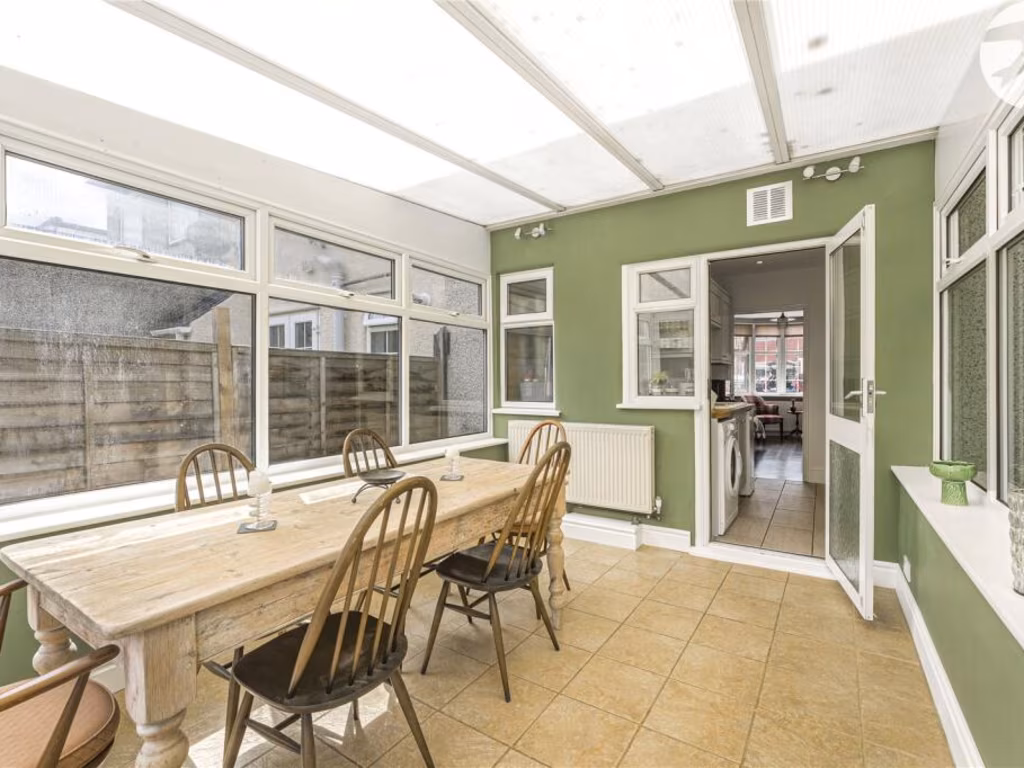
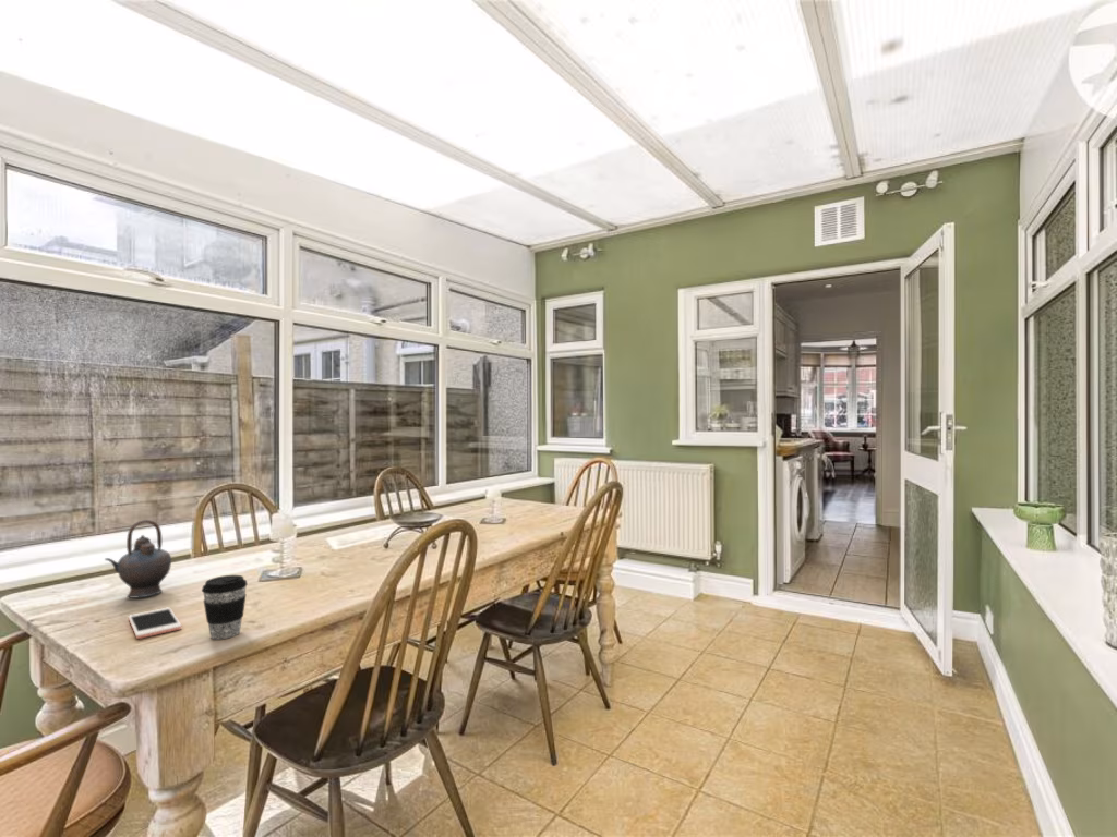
+ cell phone (154, 621)
+ coffee cup (225, 606)
+ teapot (139, 558)
